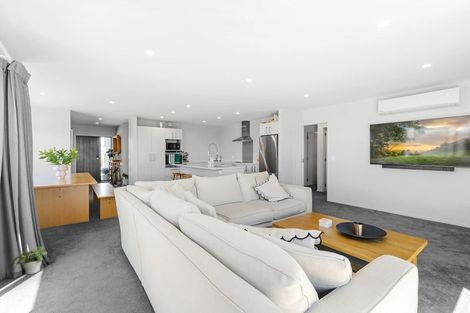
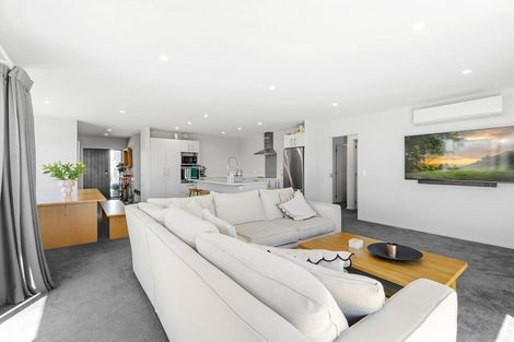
- potted plant (31, 260)
